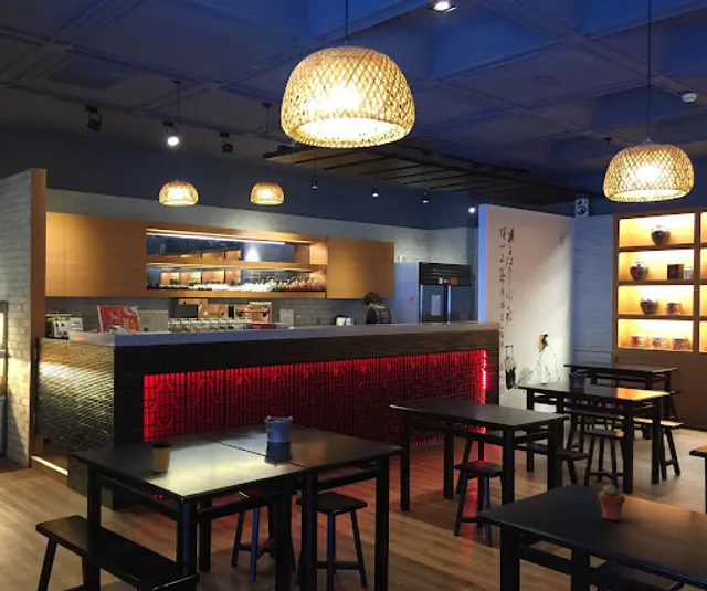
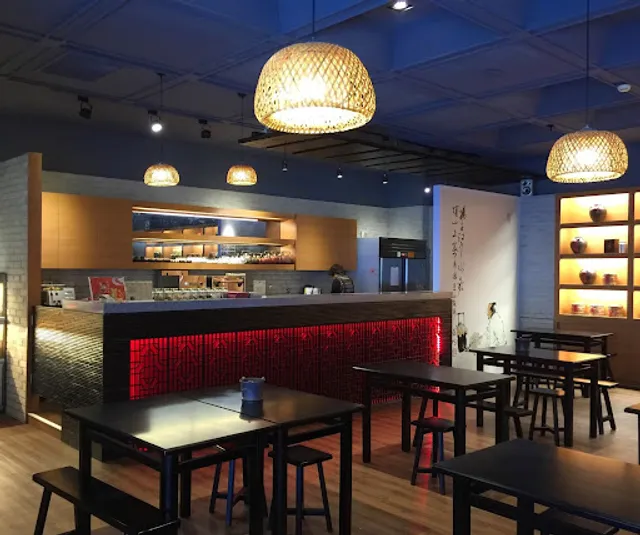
- potted succulent (611, 500)
- coffee cup (161, 455)
